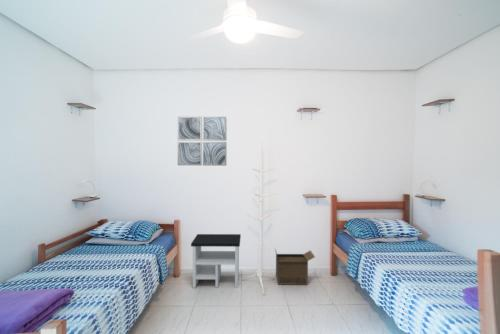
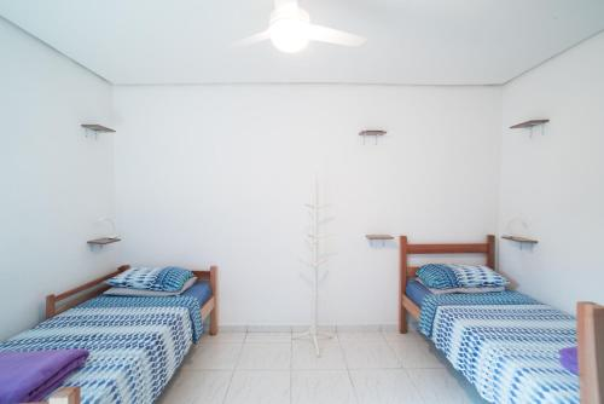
- wall art (201, 140)
- side table (217, 259)
- cardboard box (294, 264)
